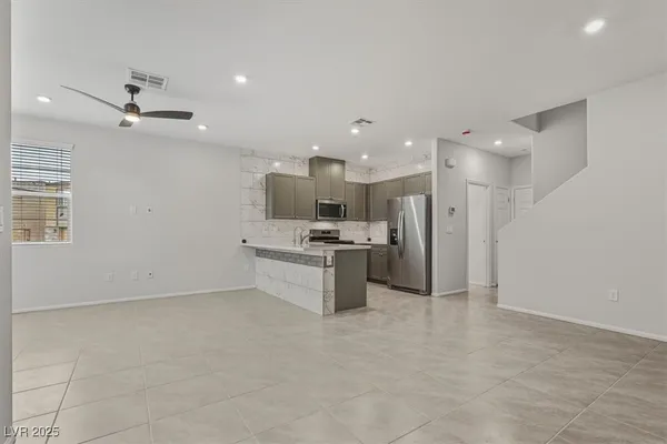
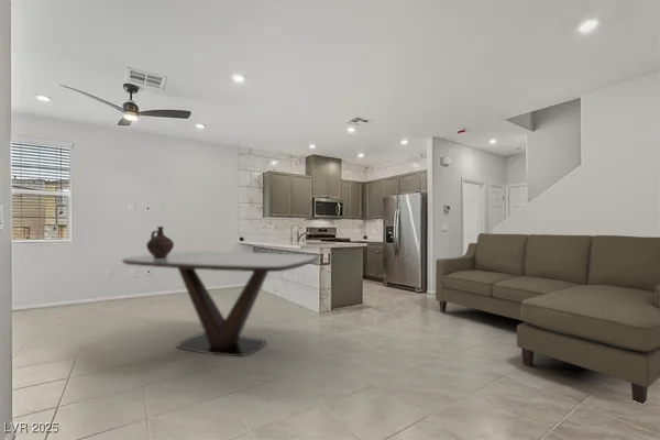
+ ceramic jug (160, 242)
+ sofa (529, 284)
+ dining table (215, 302)
